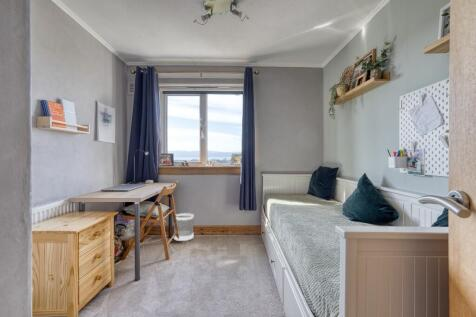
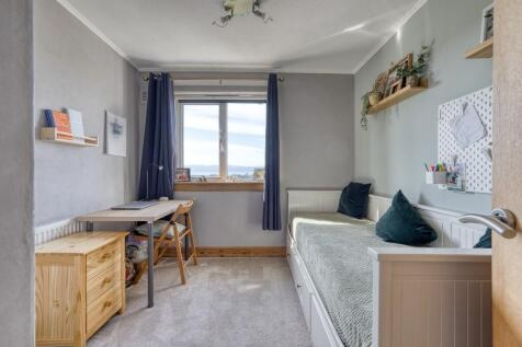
- wastebasket (184, 226)
